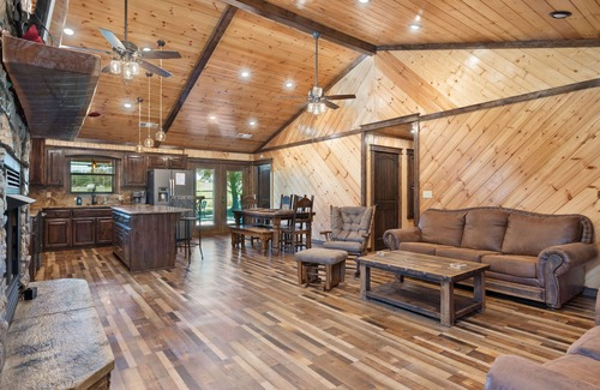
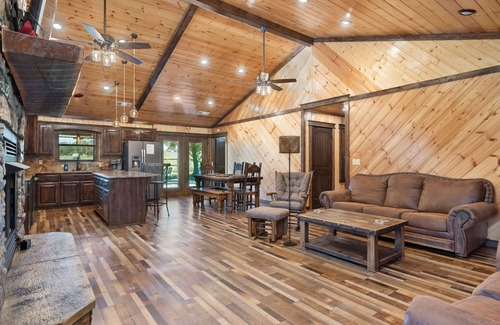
+ floor lamp (289, 190)
